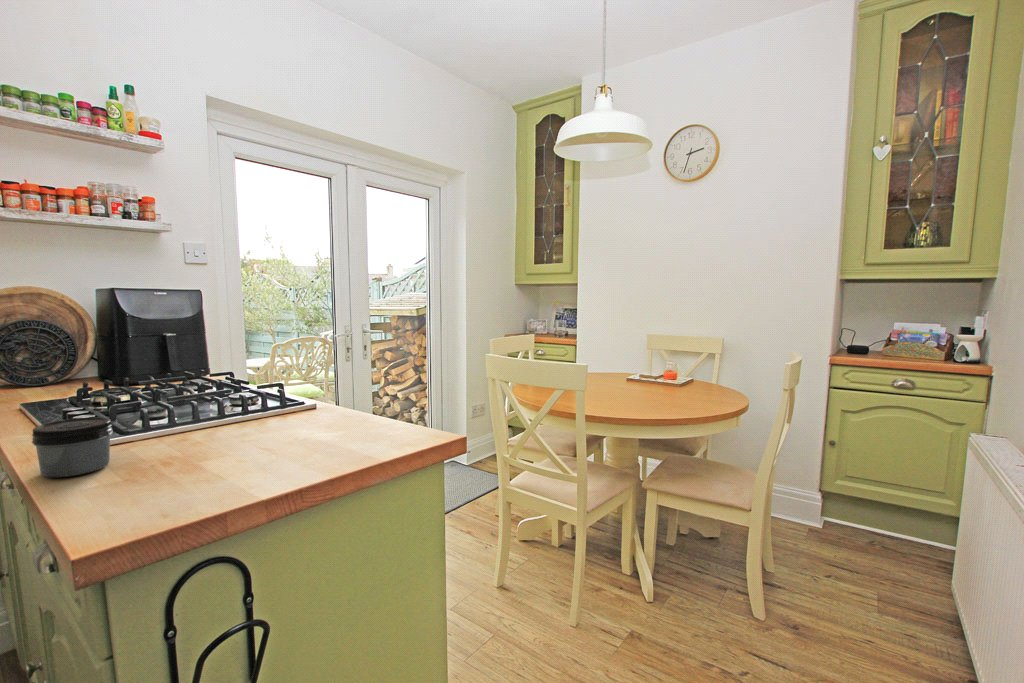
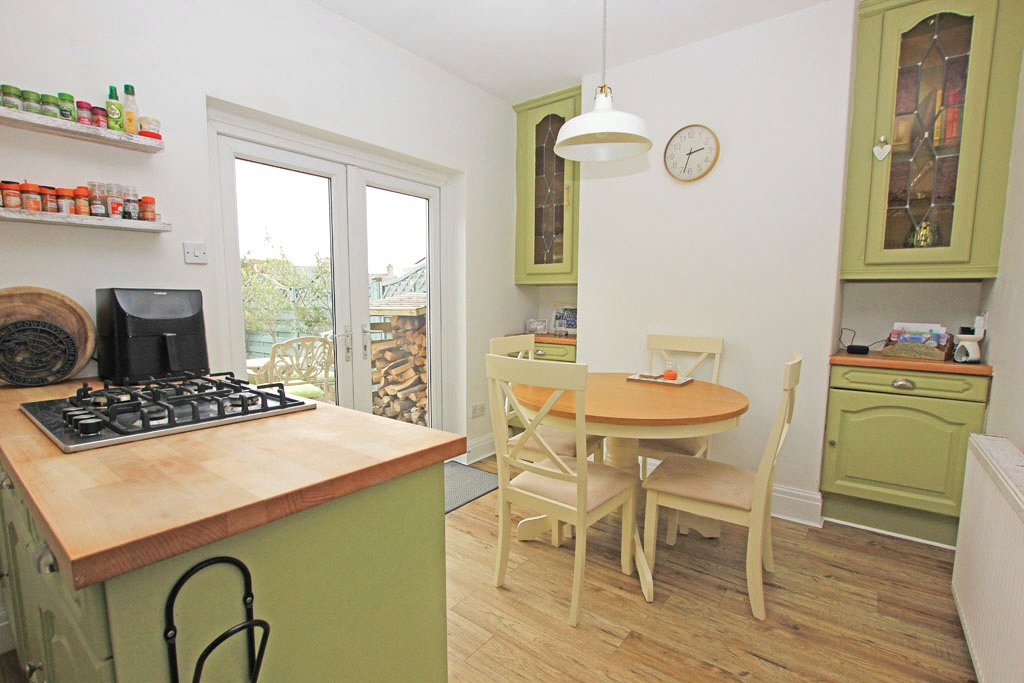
- jar (74, 446)
